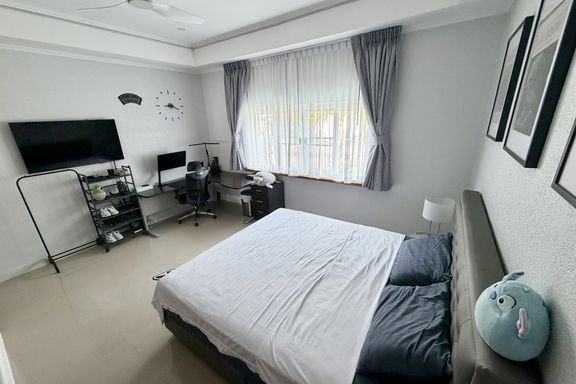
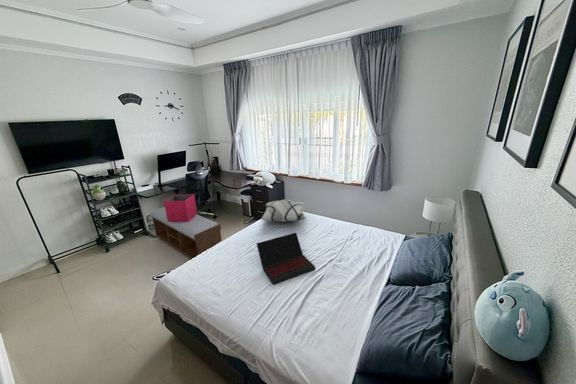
+ storage bin (181, 207)
+ decorative pillow (284, 210)
+ bench (184, 231)
+ laptop (285, 255)
